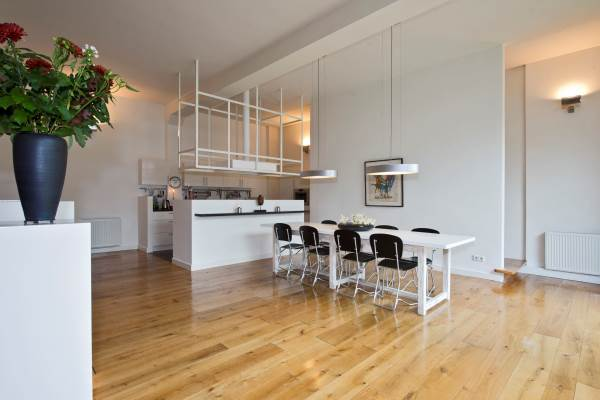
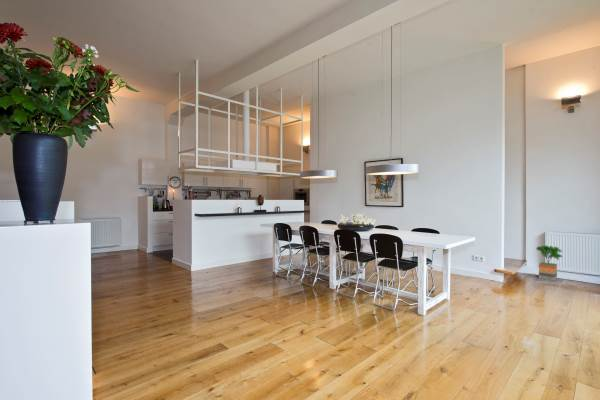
+ potted tree (548, 261)
